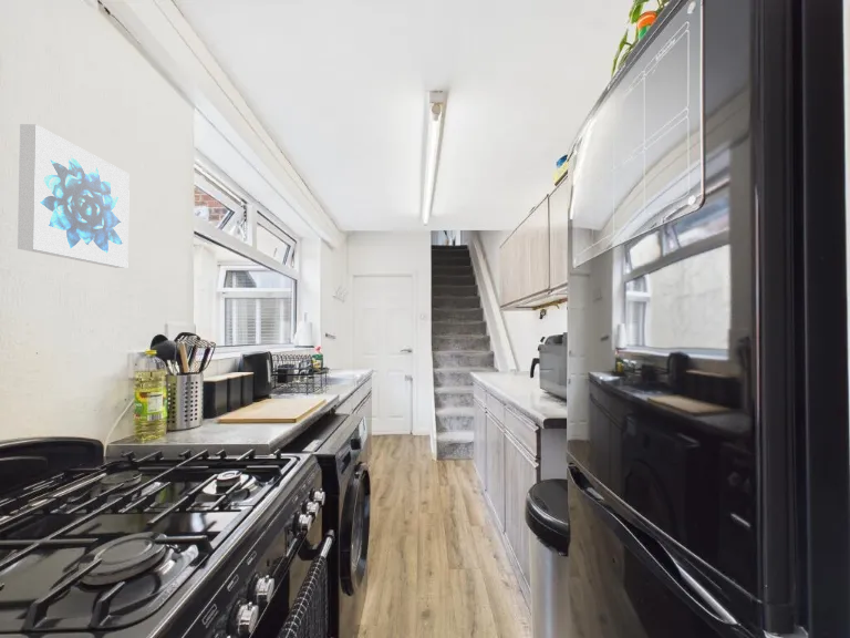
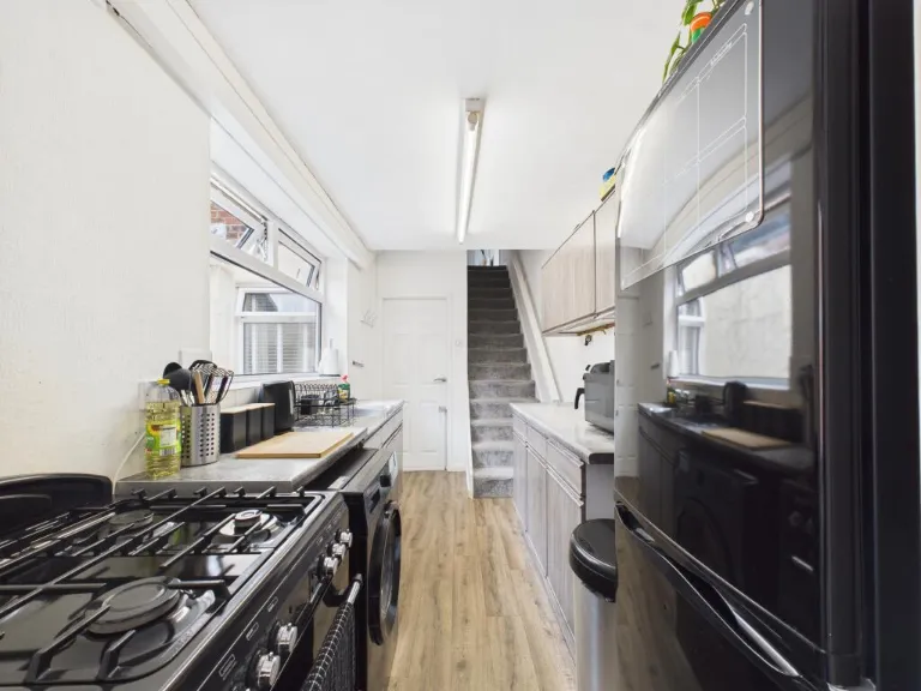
- wall art (81, 205)
